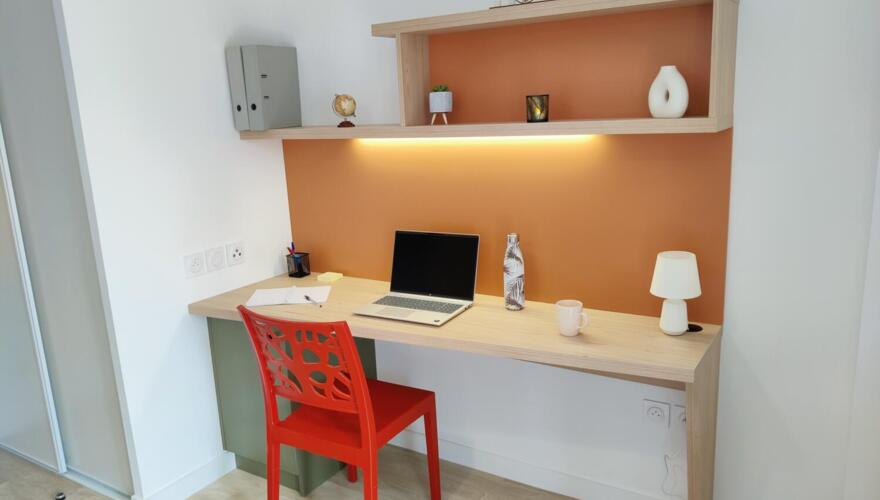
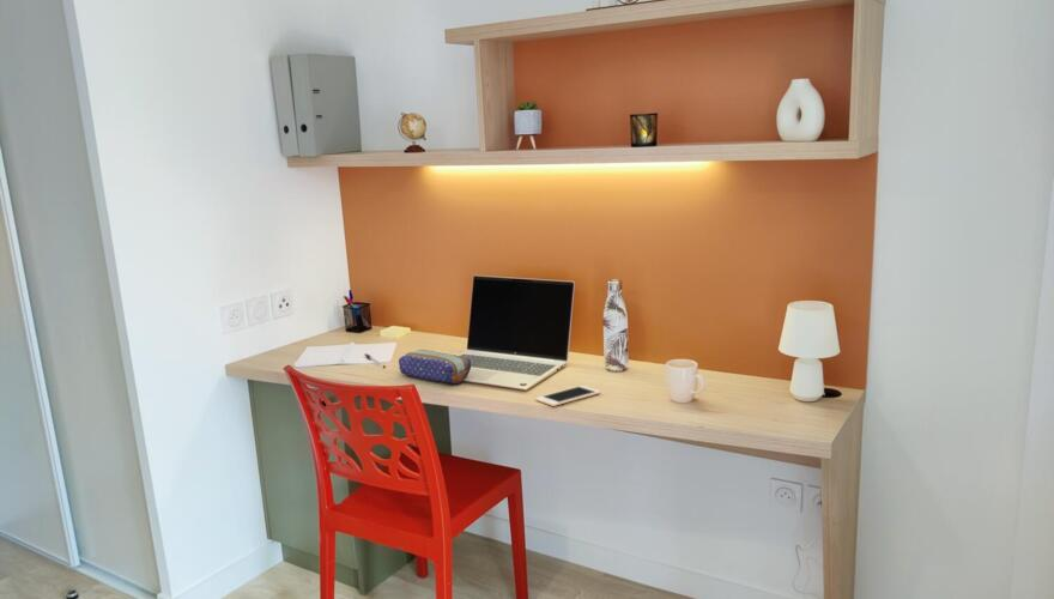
+ pencil case (434, 365)
+ cell phone (568, 395)
